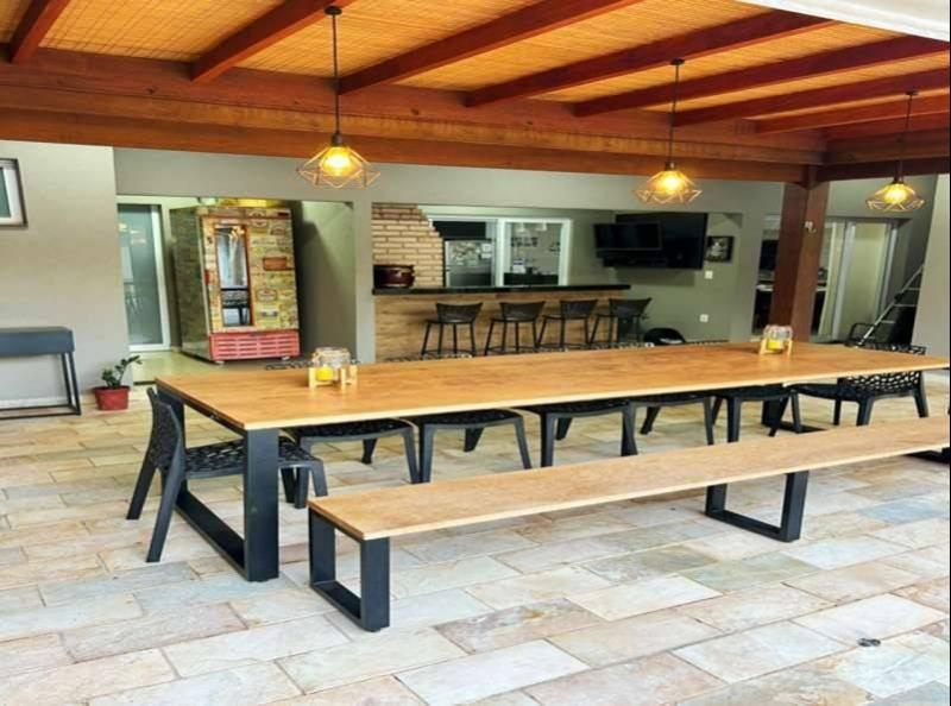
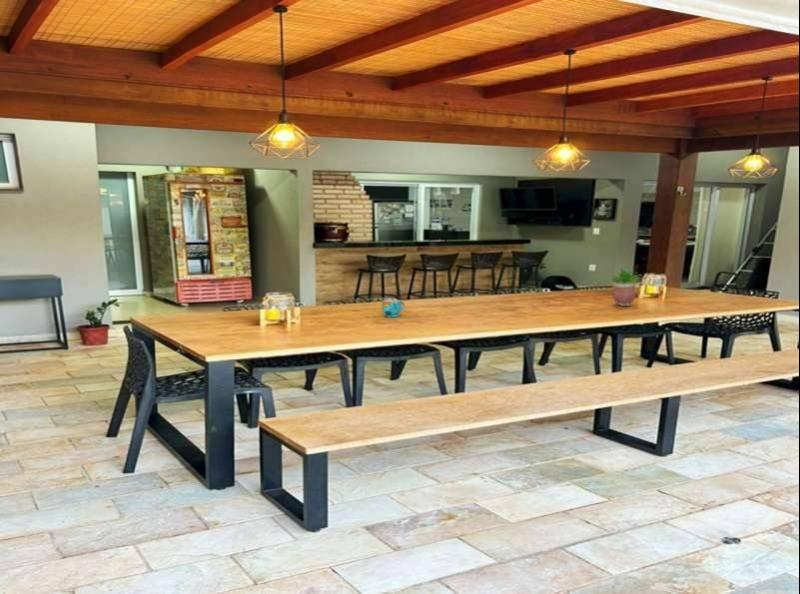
+ cup (392, 308)
+ potted plant (624, 285)
